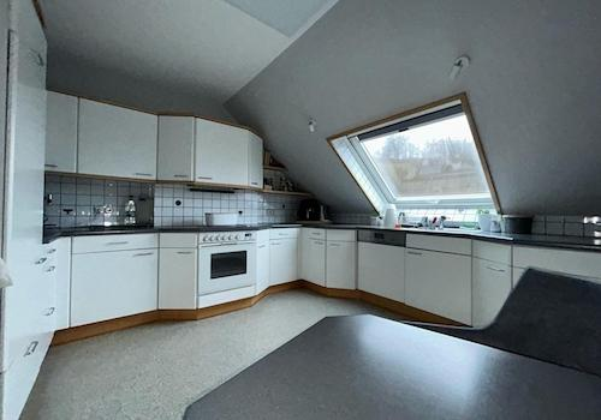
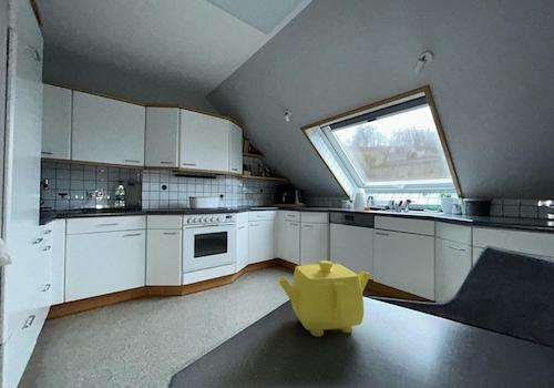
+ teapot (324, 290)
